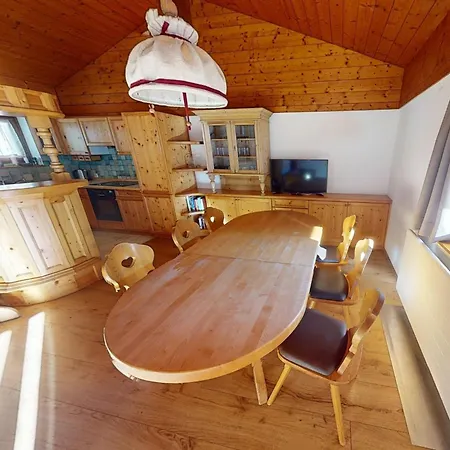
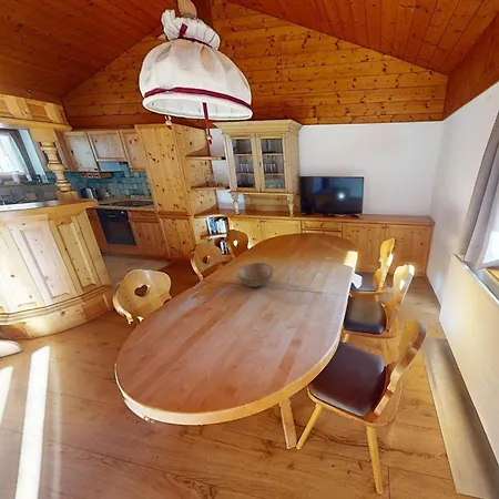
+ bowl (255, 276)
